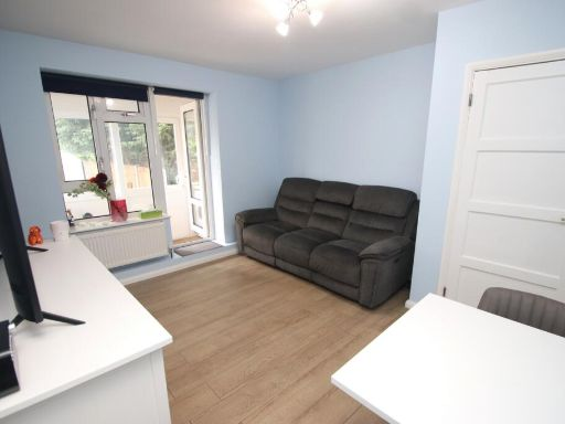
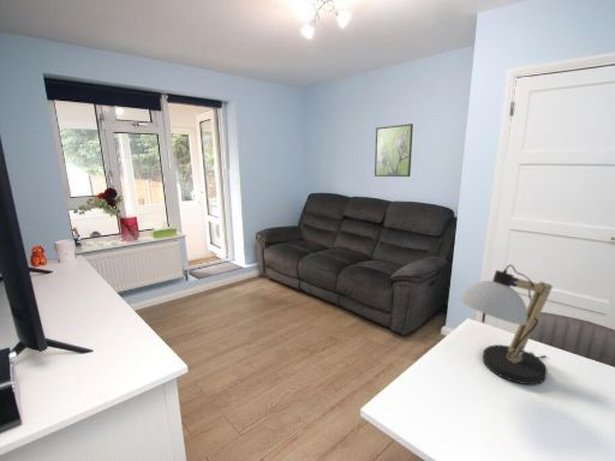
+ desk lamp (513, 317)
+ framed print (392, 151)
